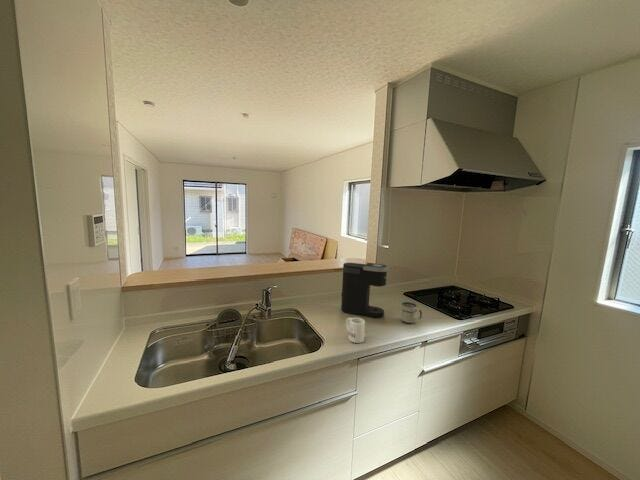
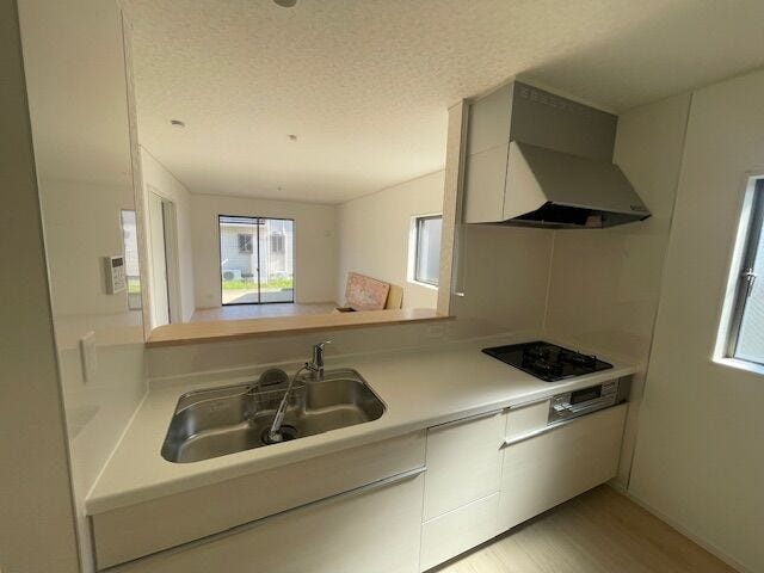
- mug (354, 327)
- mug (411, 313)
- coffee maker (363, 288)
